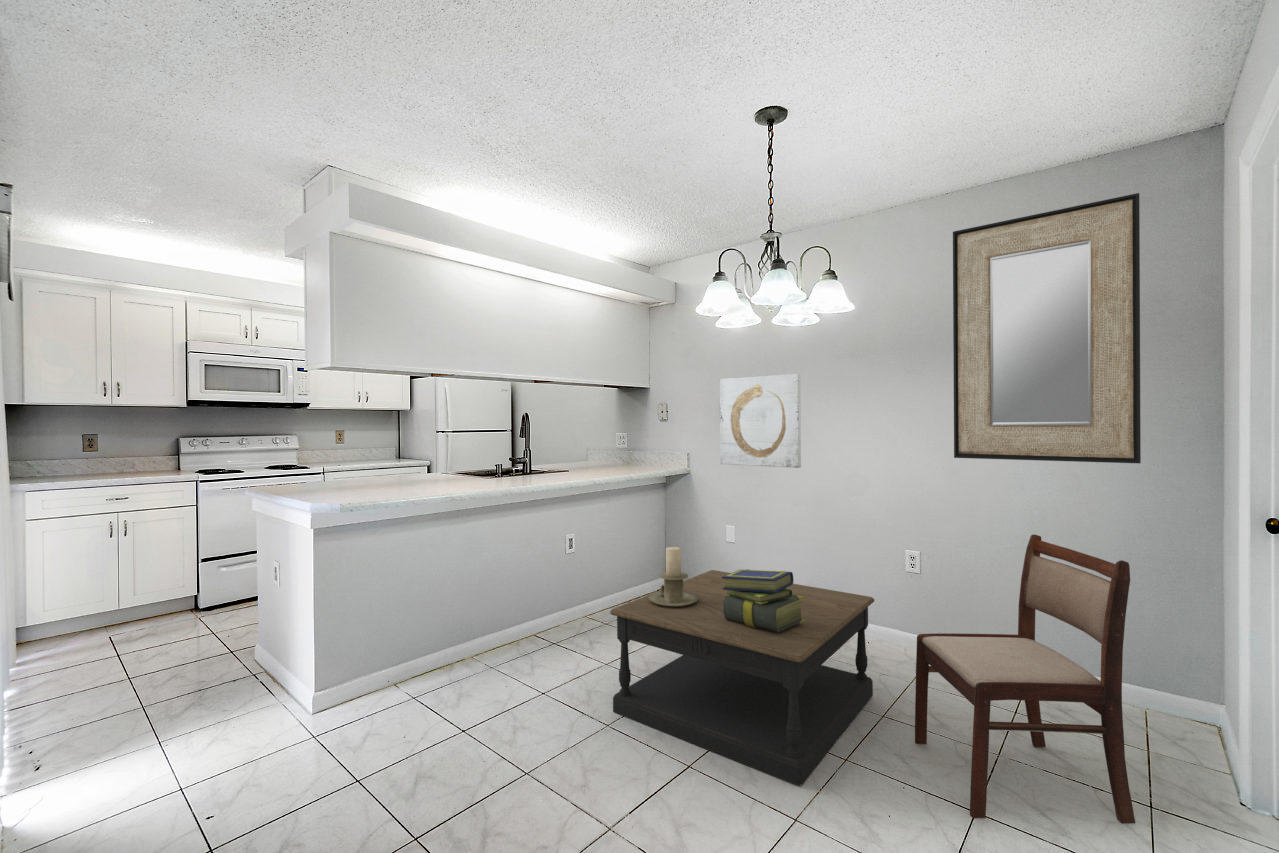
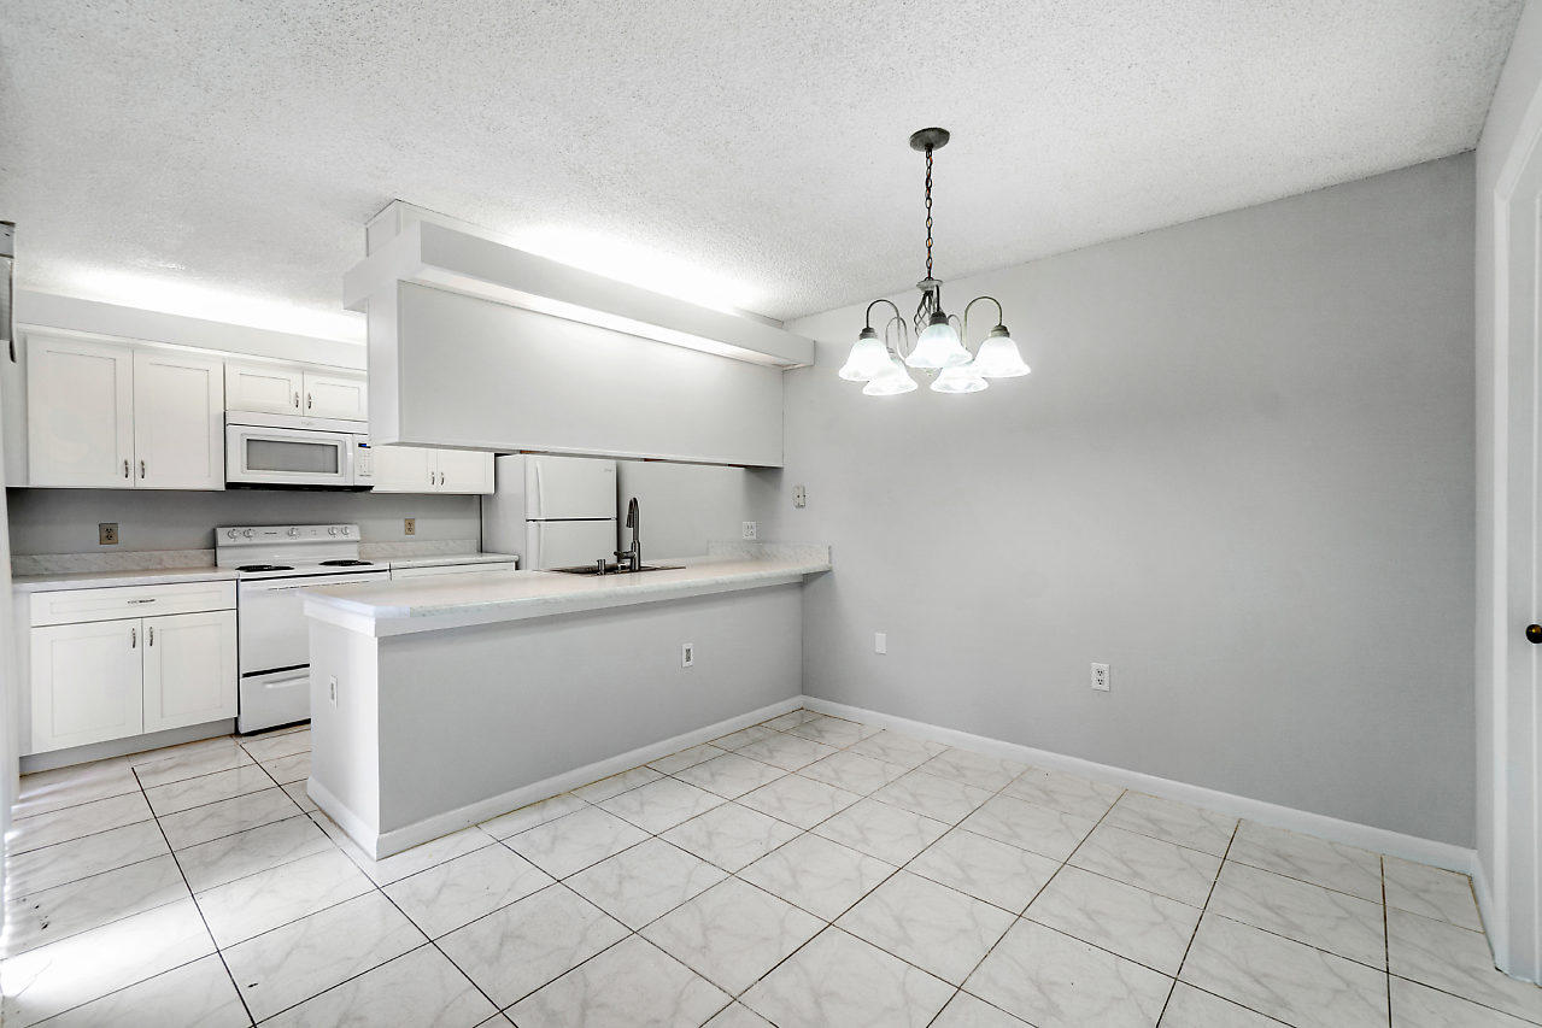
- wall art (758, 421)
- candle holder (673, 573)
- stack of books (759, 596)
- dining chair (1011, 661)
- coffee table (746, 653)
- home mirror (1038, 337)
